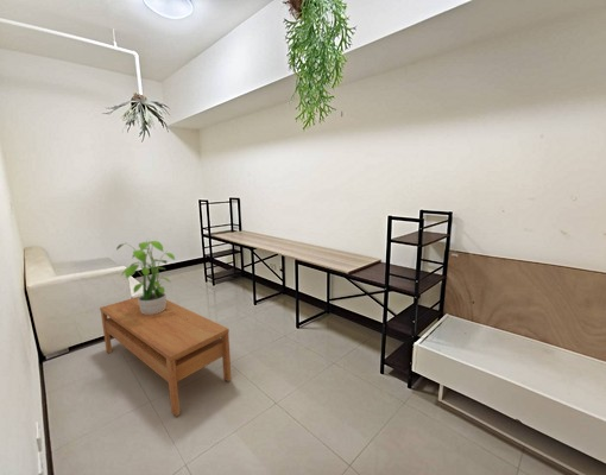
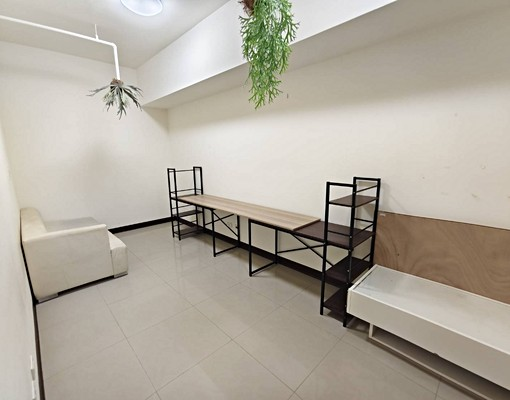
- coffee table (160, 341)
- potted plant (146, 274)
